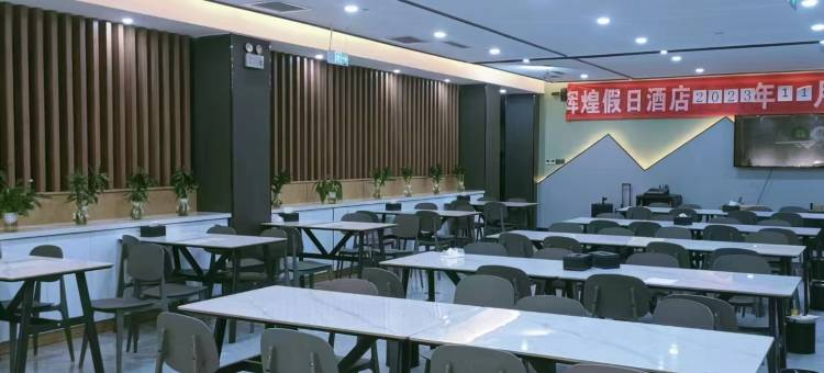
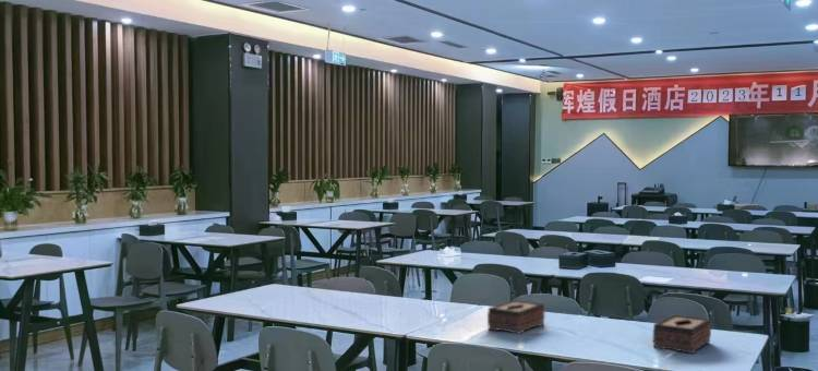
+ tissue box (682, 333)
+ tissue box (516, 315)
